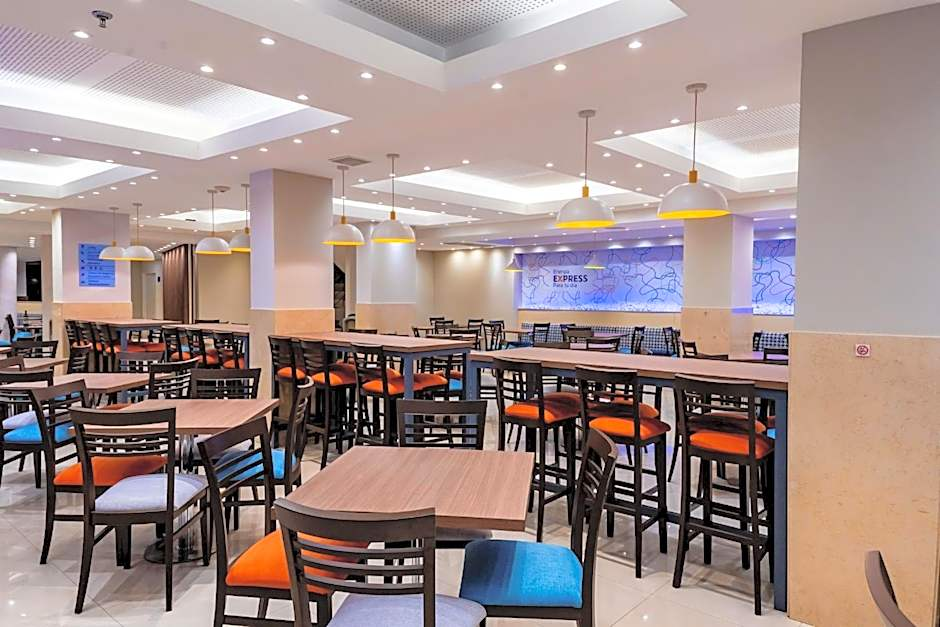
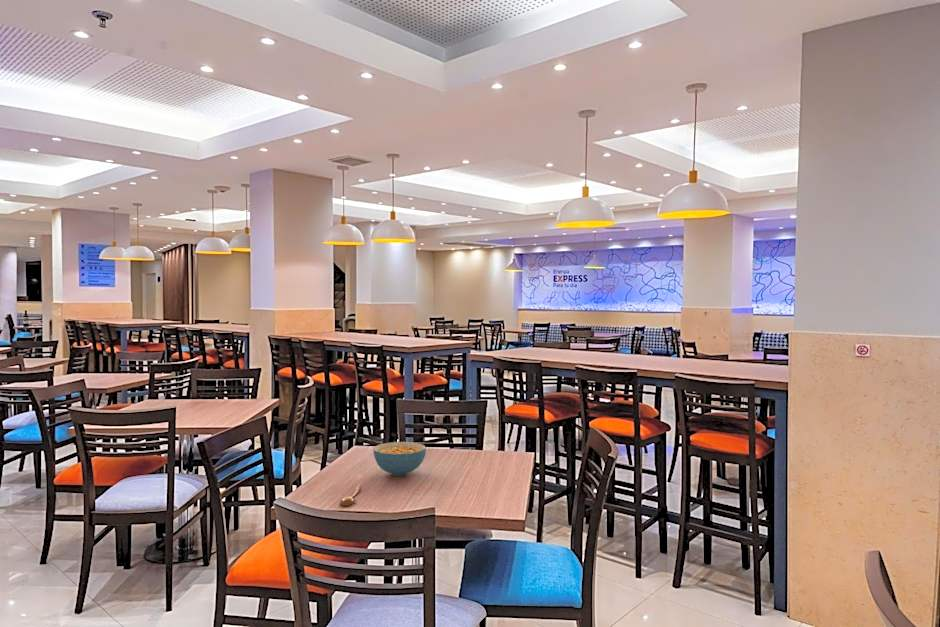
+ spoon (352, 495)
+ cereal bowl (399, 460)
